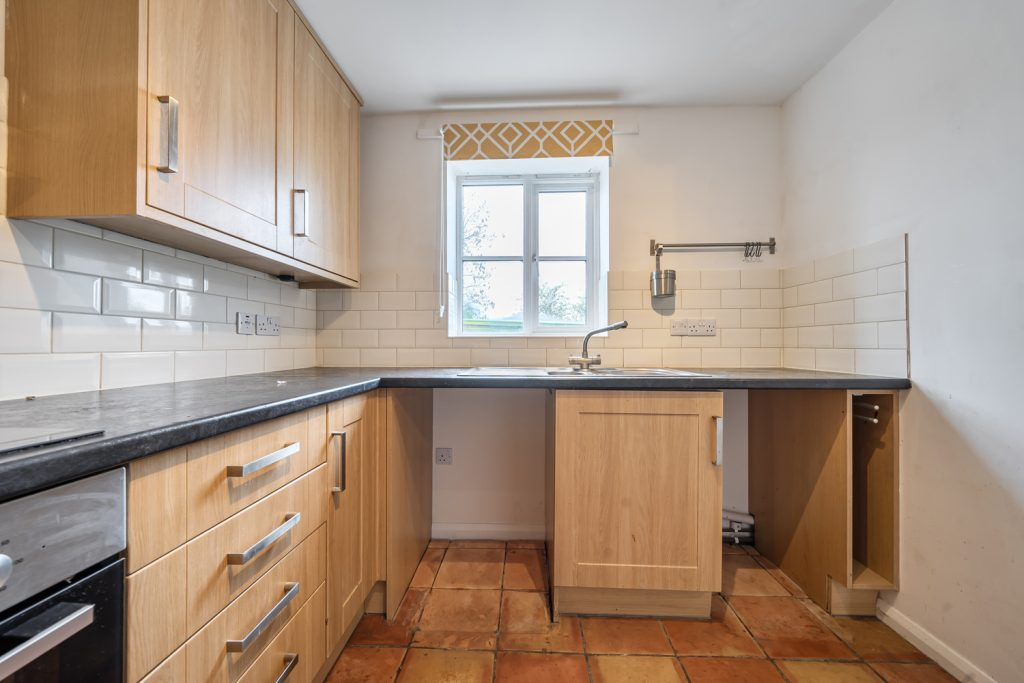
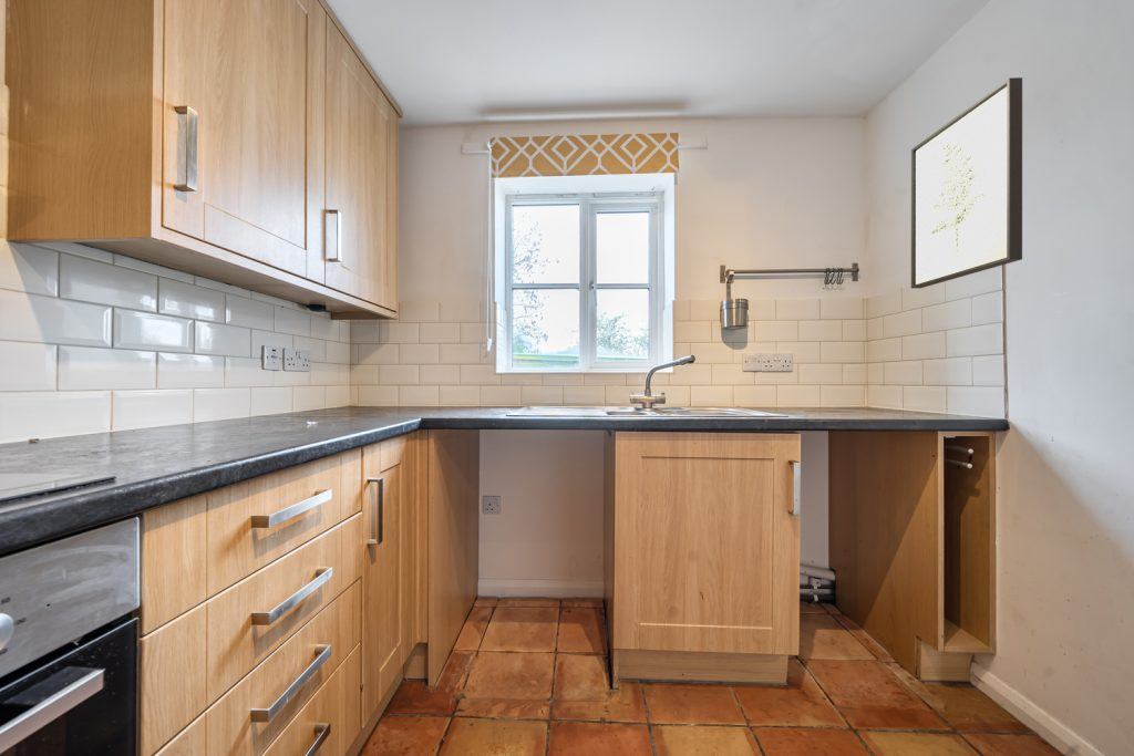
+ wall art (959, 197)
